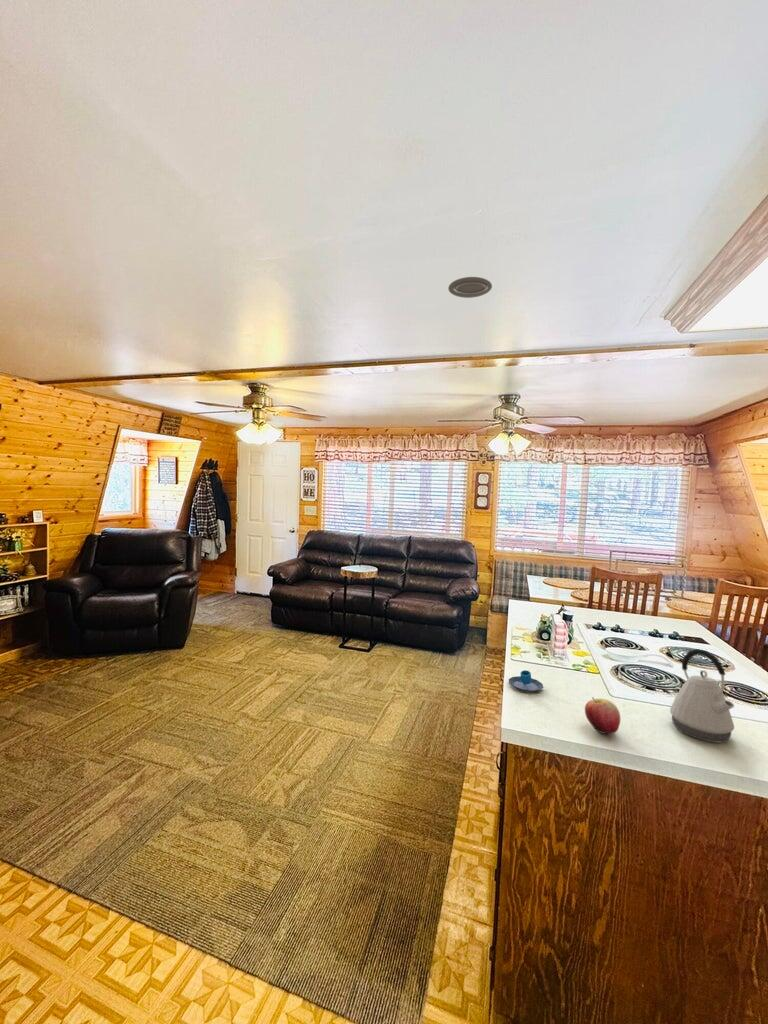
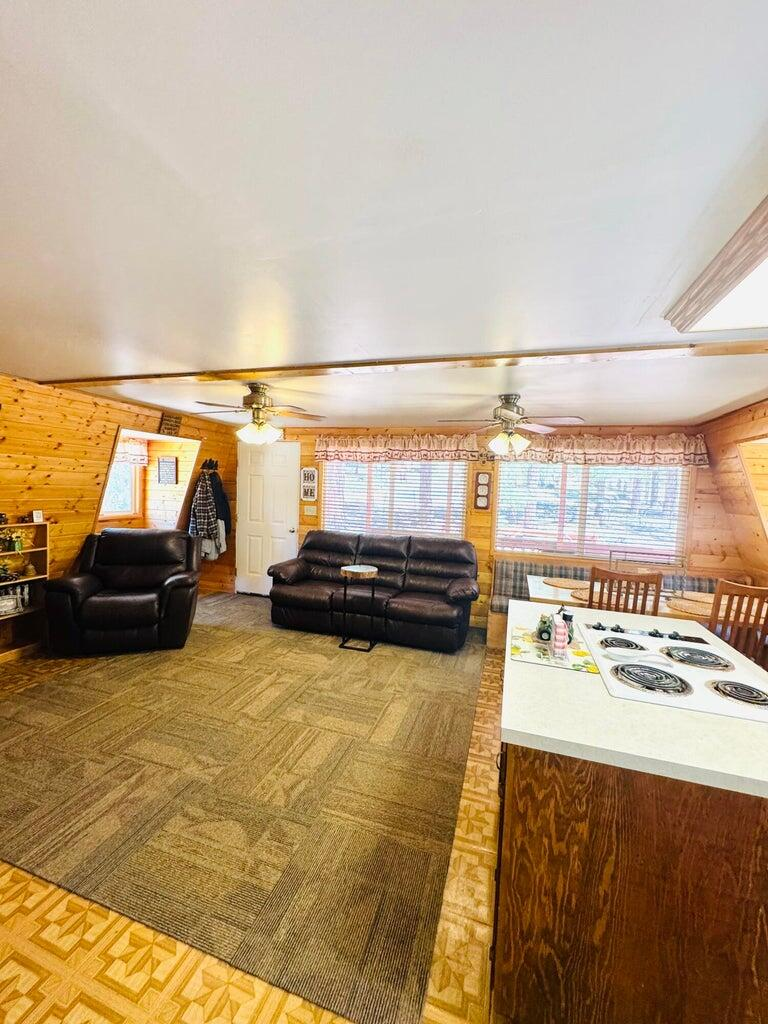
- recessed light (470, 285)
- mug (525, 678)
- apple (602, 715)
- kettle (704, 692)
